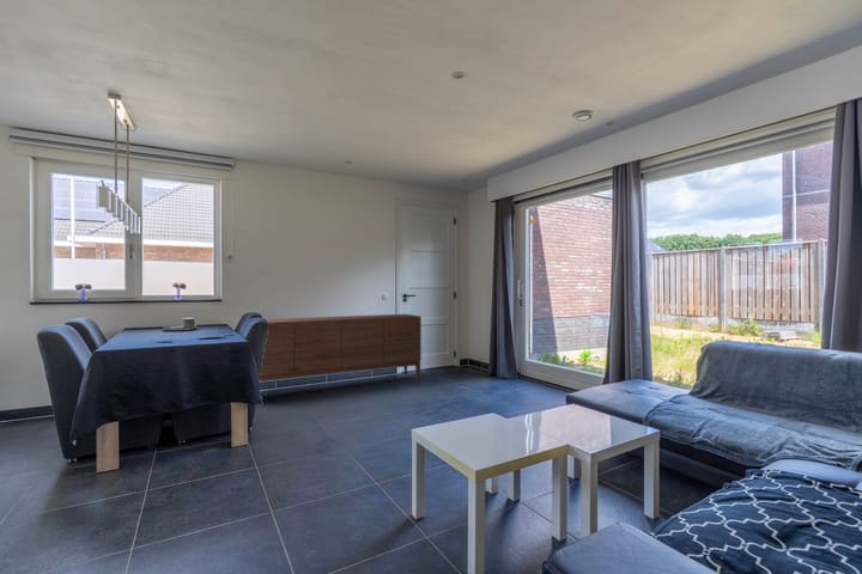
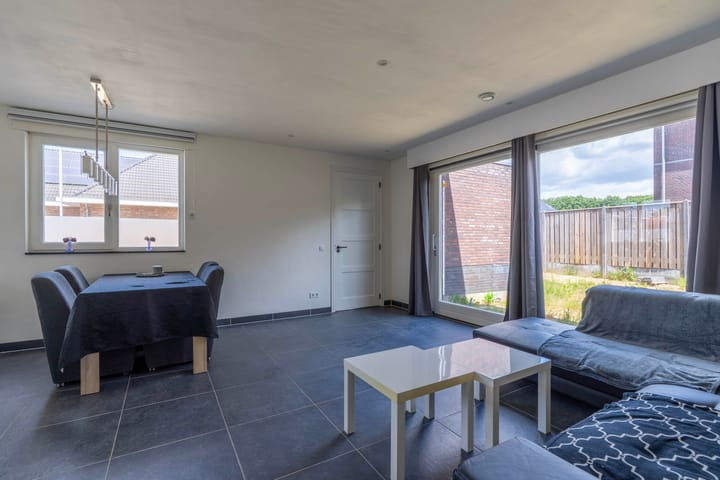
- sideboard (335, 352)
